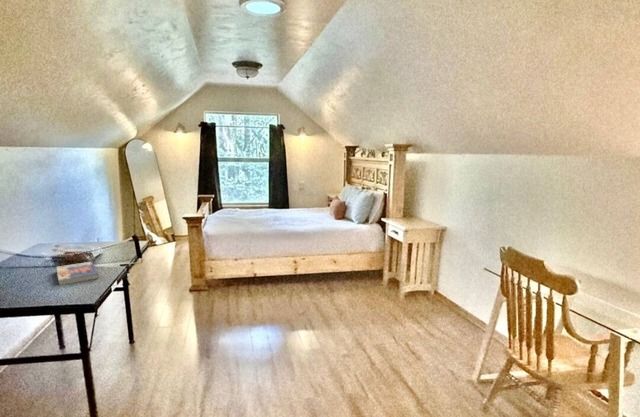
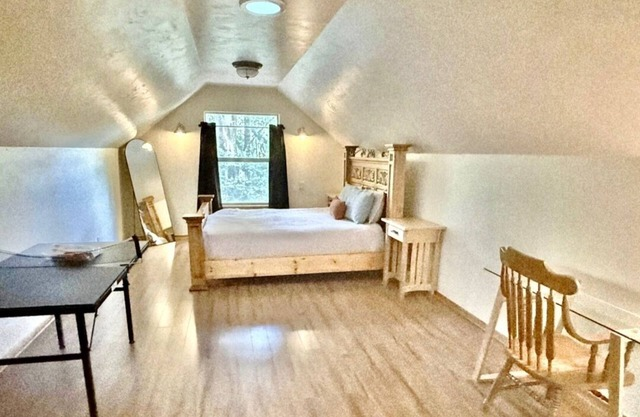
- book (77, 272)
